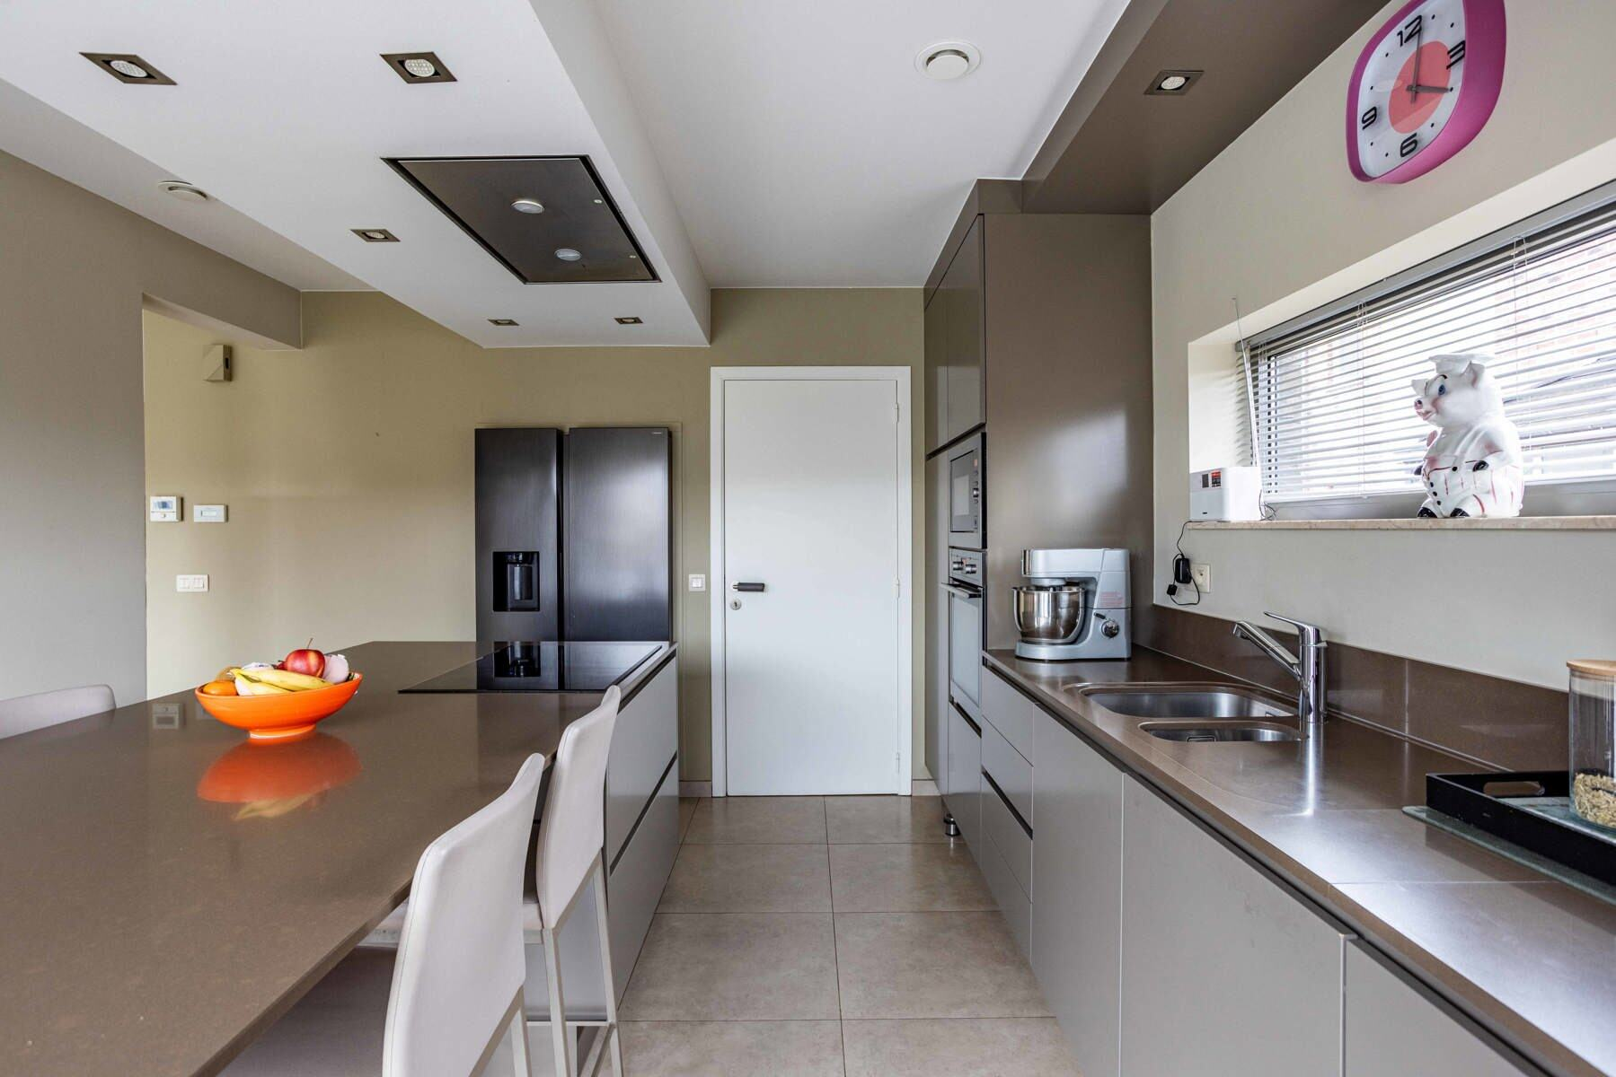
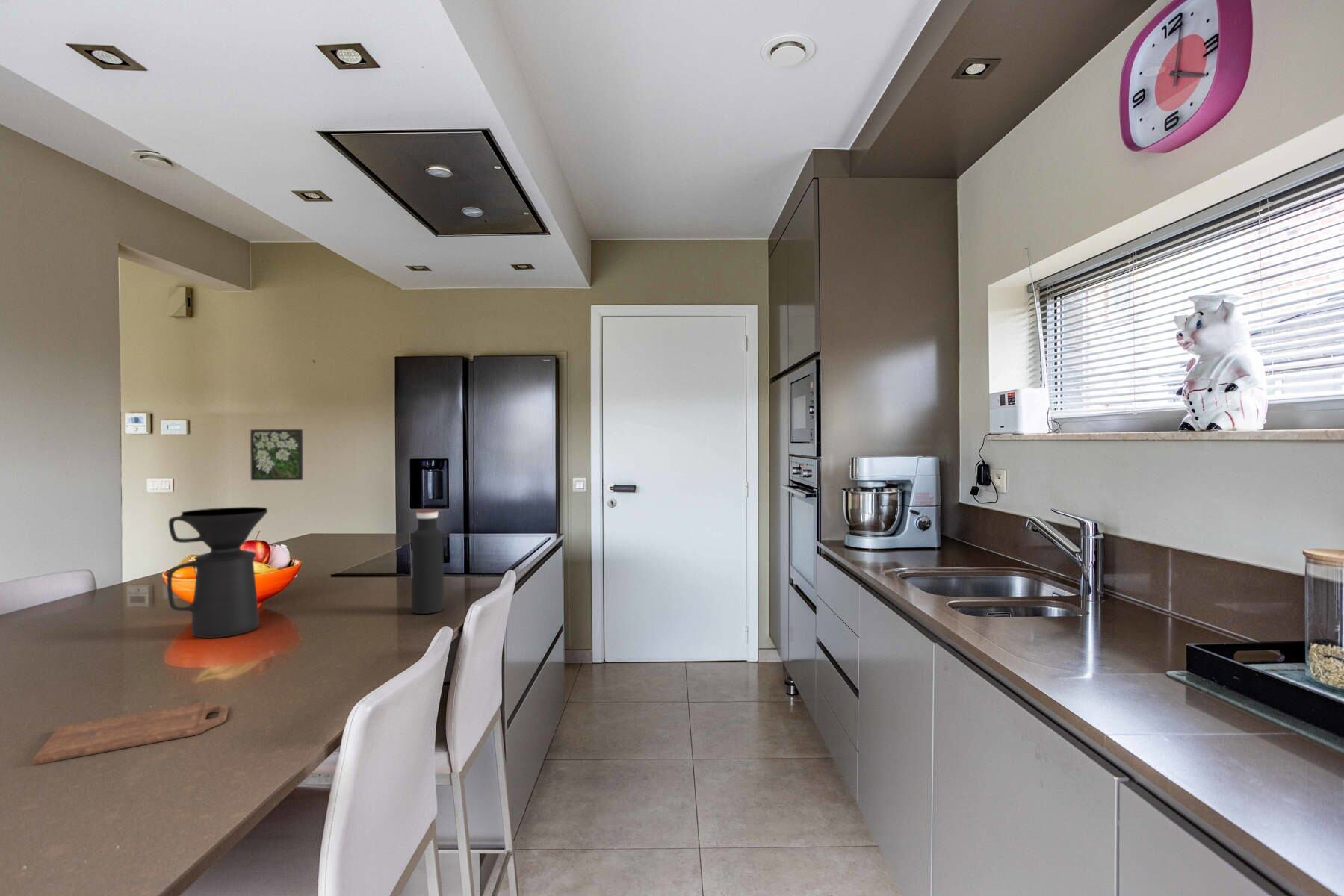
+ water bottle (427, 560)
+ cutting board (141, 728)
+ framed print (276, 455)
+ coffee maker (226, 570)
